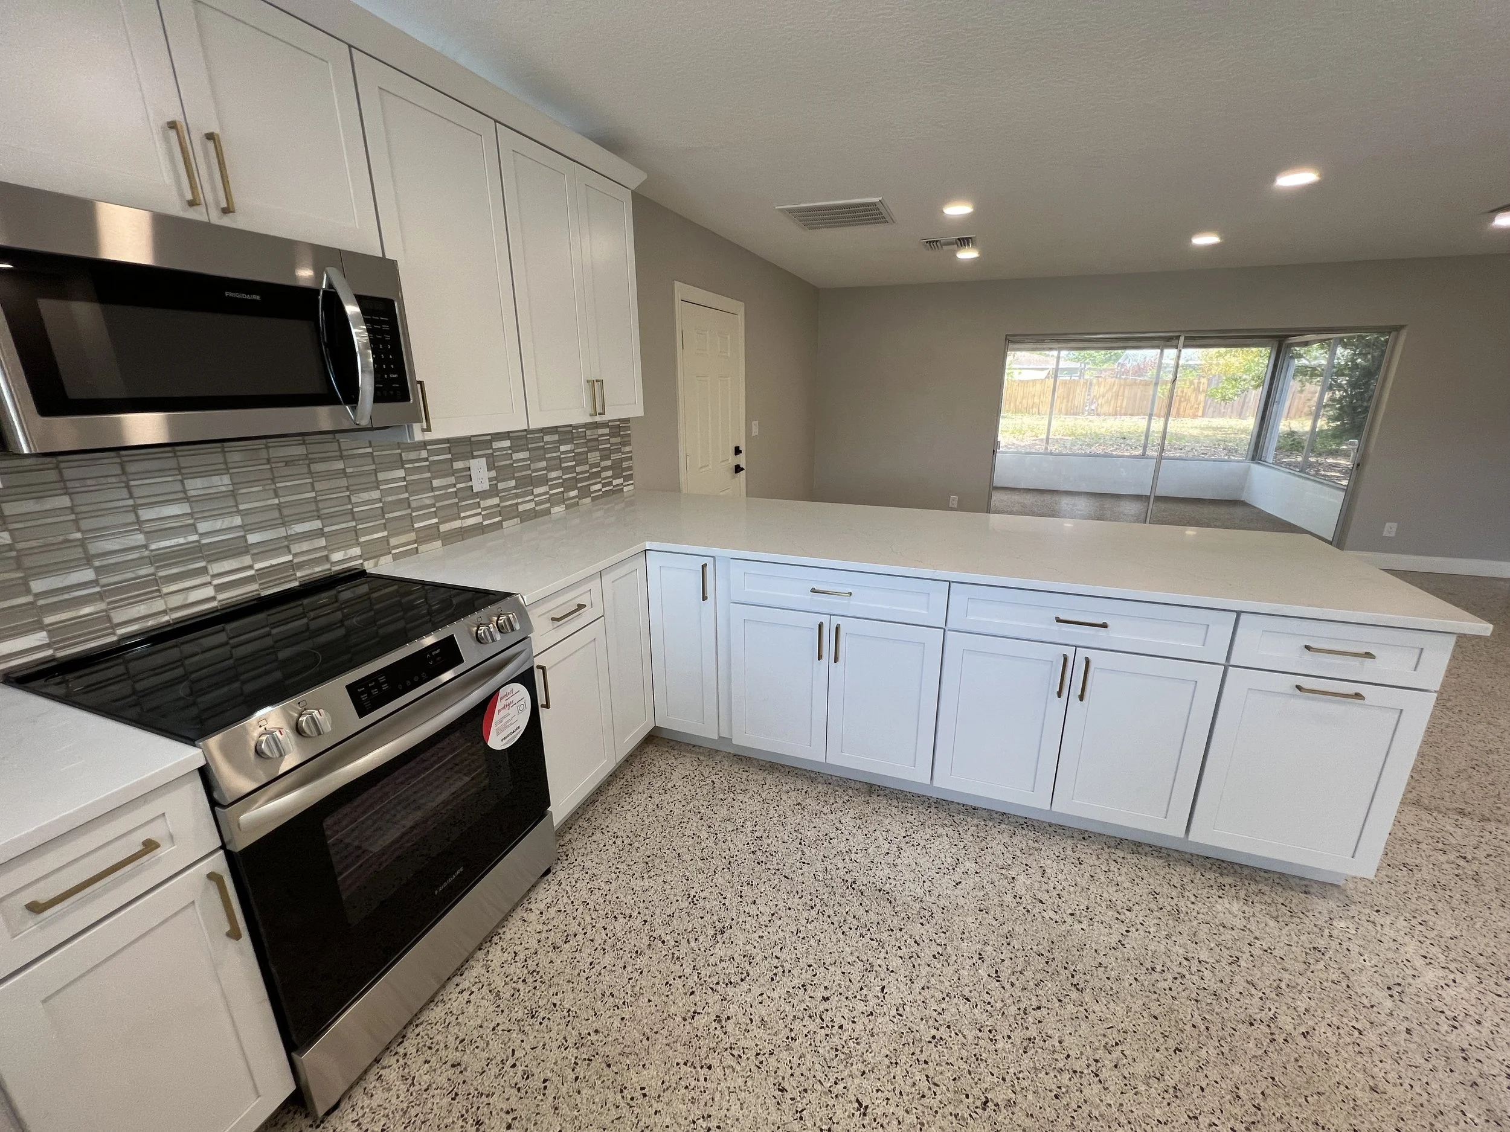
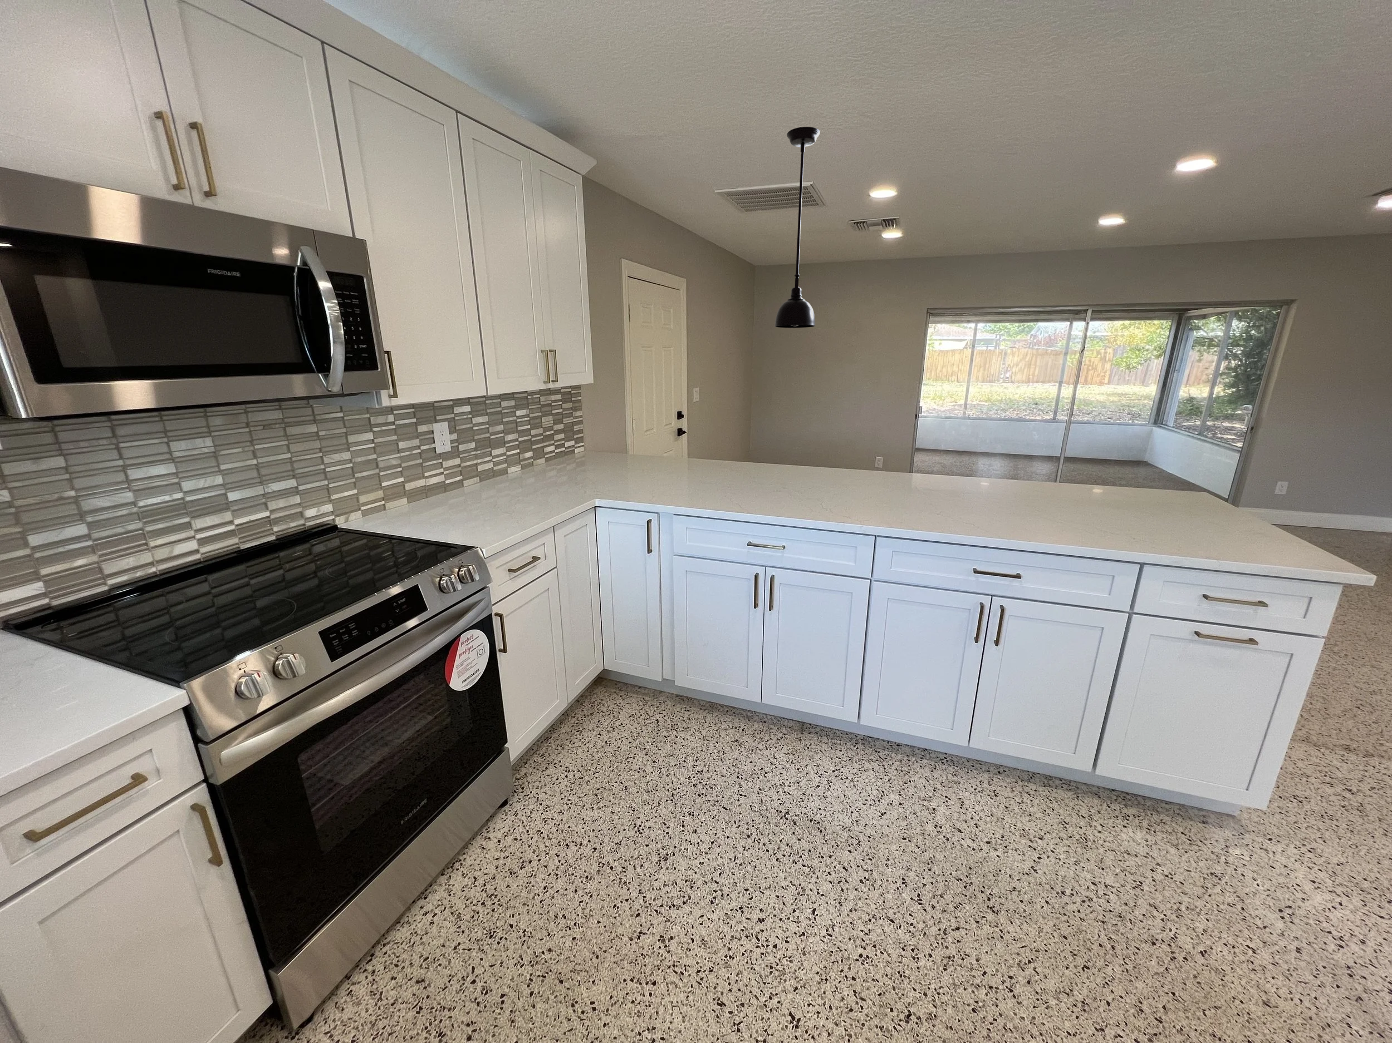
+ light fixture (798, 234)
